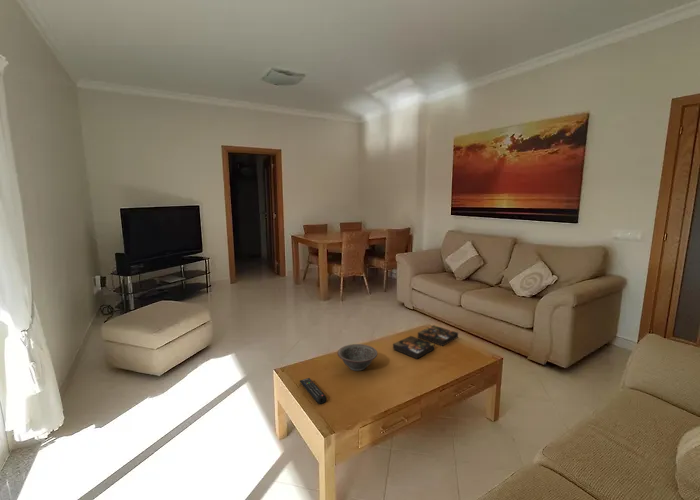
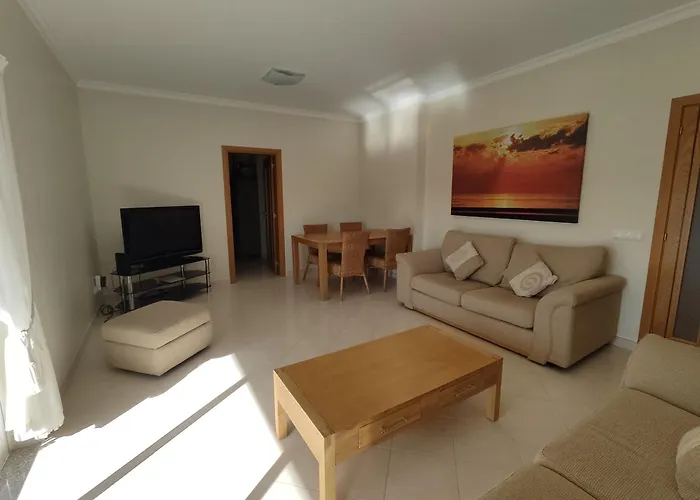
- board game (427, 340)
- decorative bowl (357, 359)
- remote control (312, 389)
